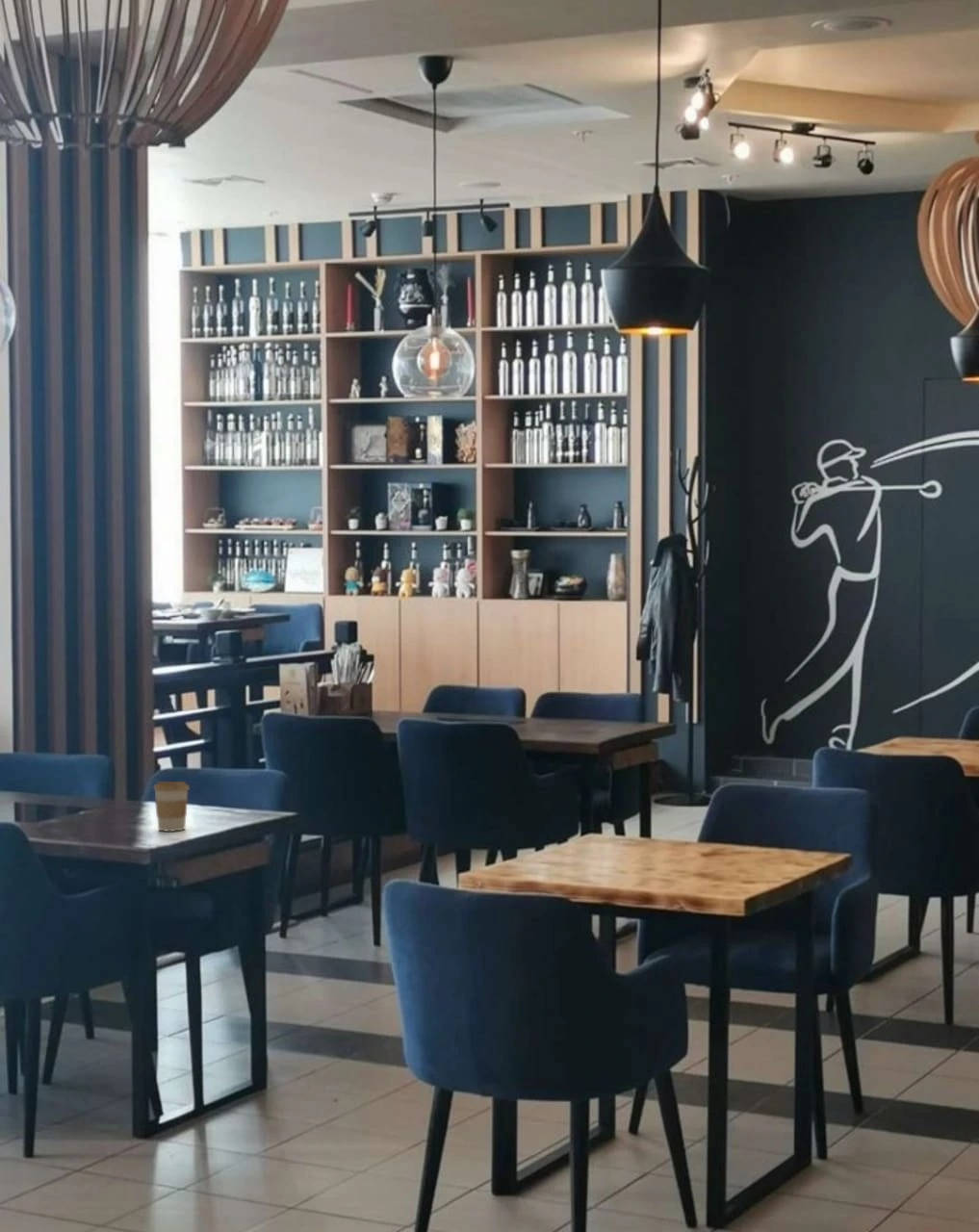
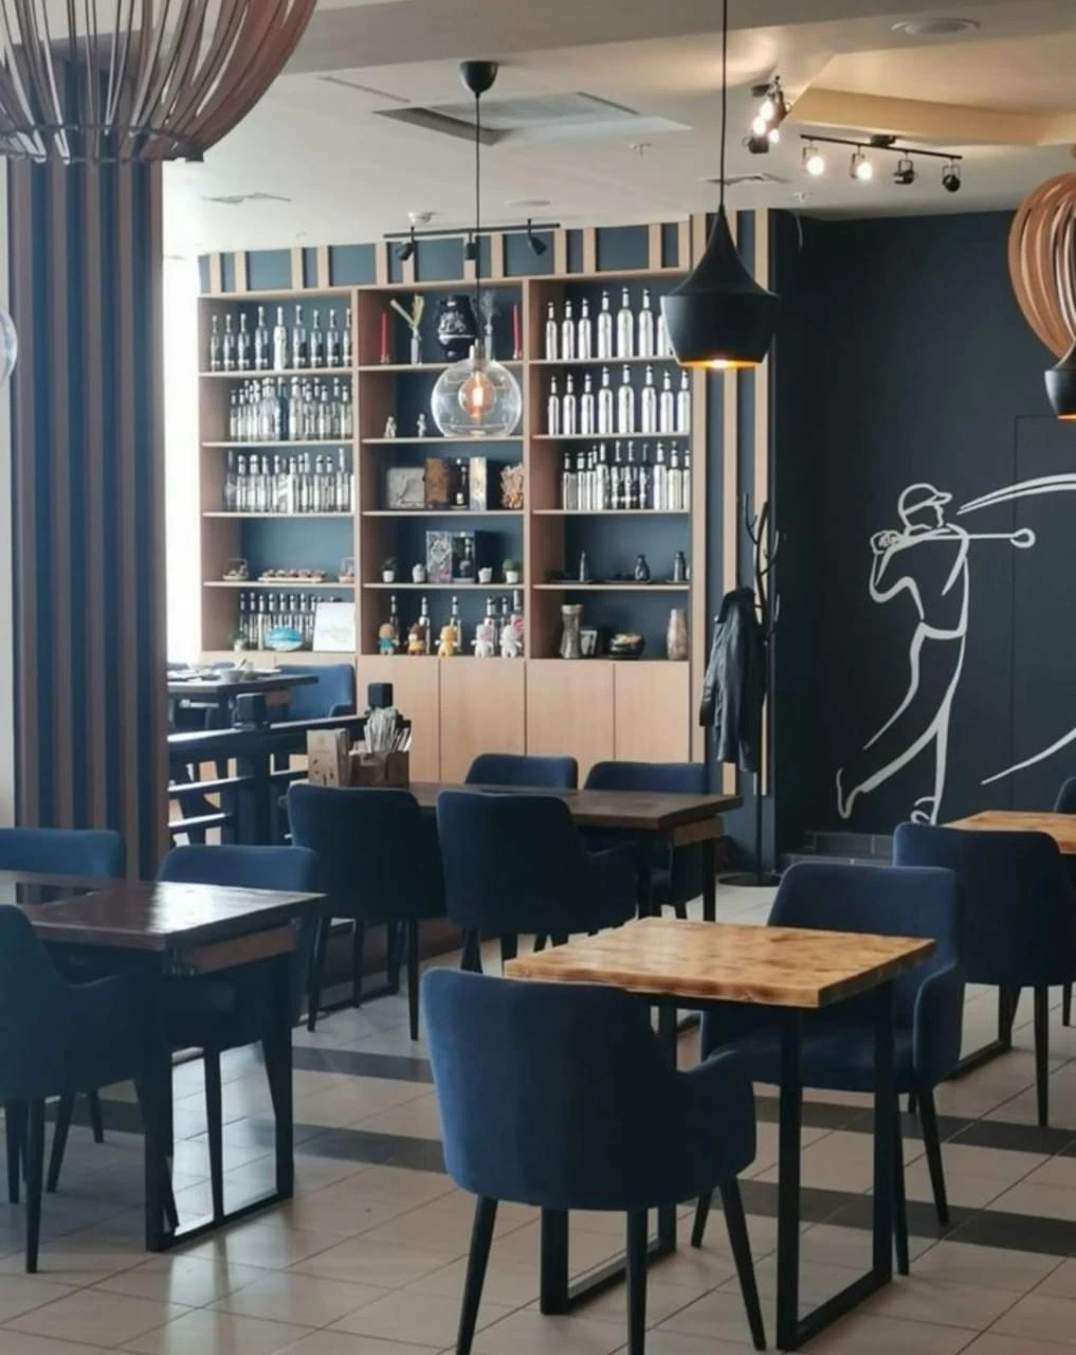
- coffee cup (171, 805)
